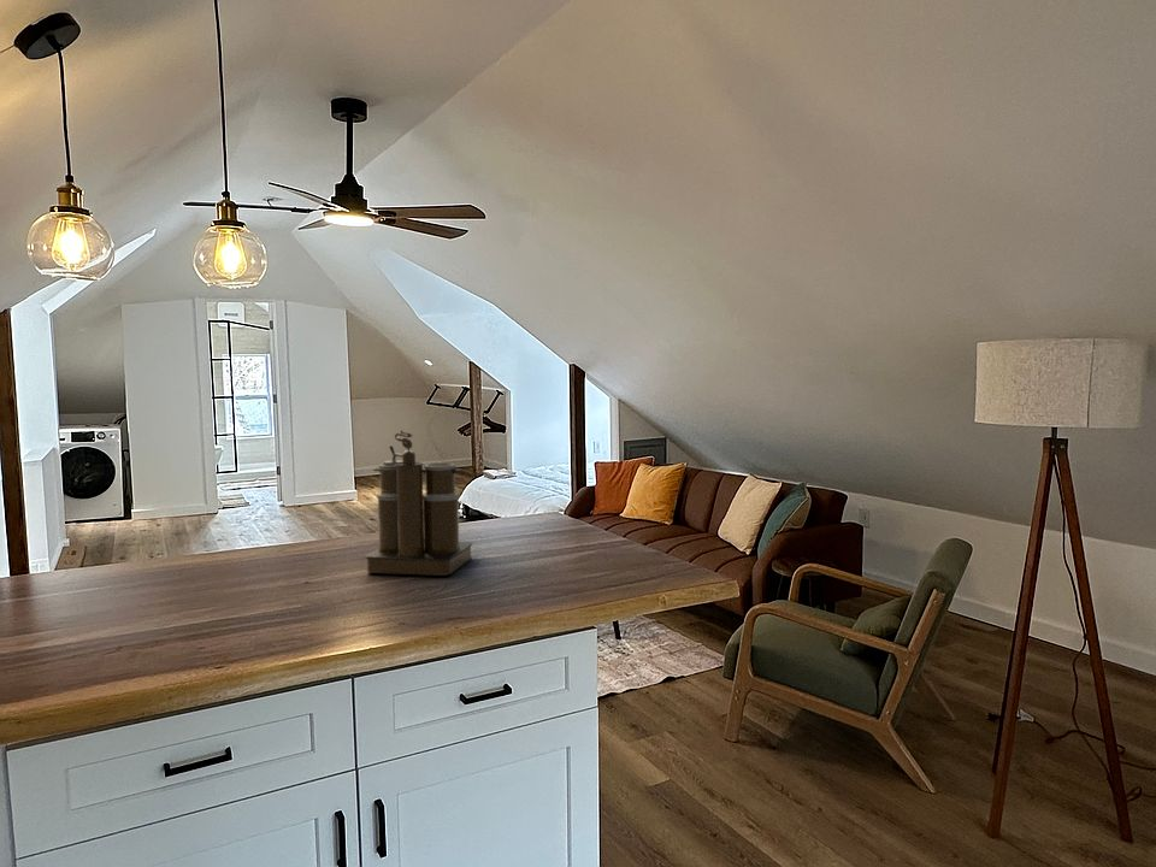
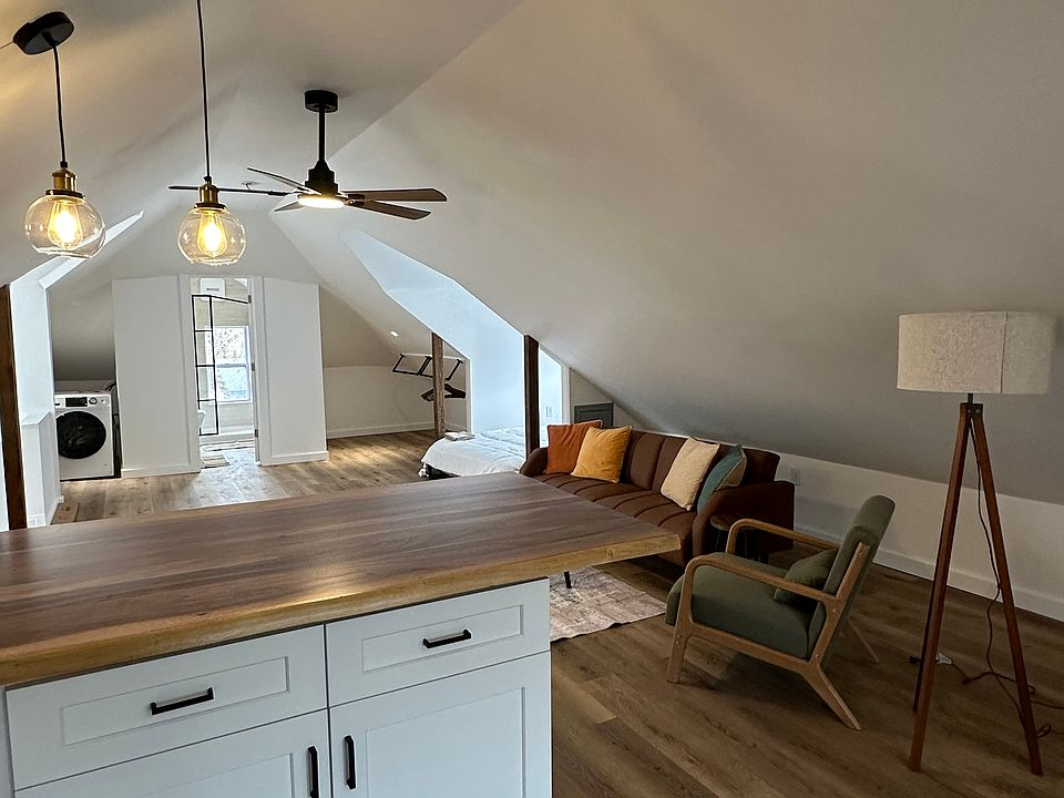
- coffee maker (419, 496)
